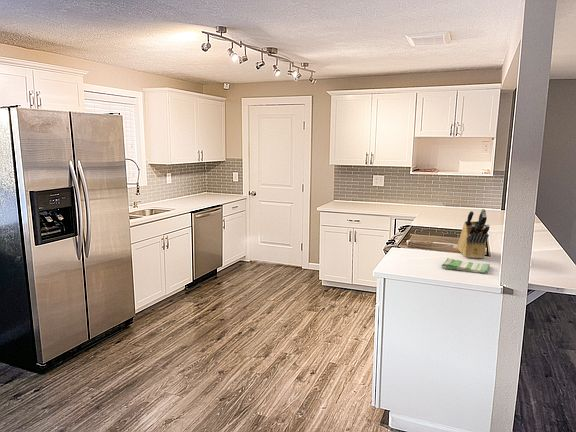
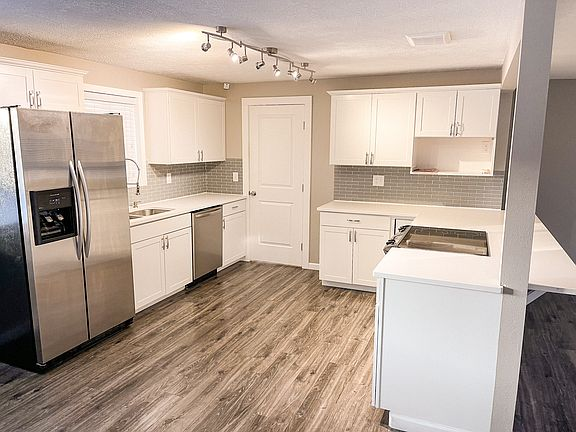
- knife block (473, 231)
- dish towel (465, 265)
